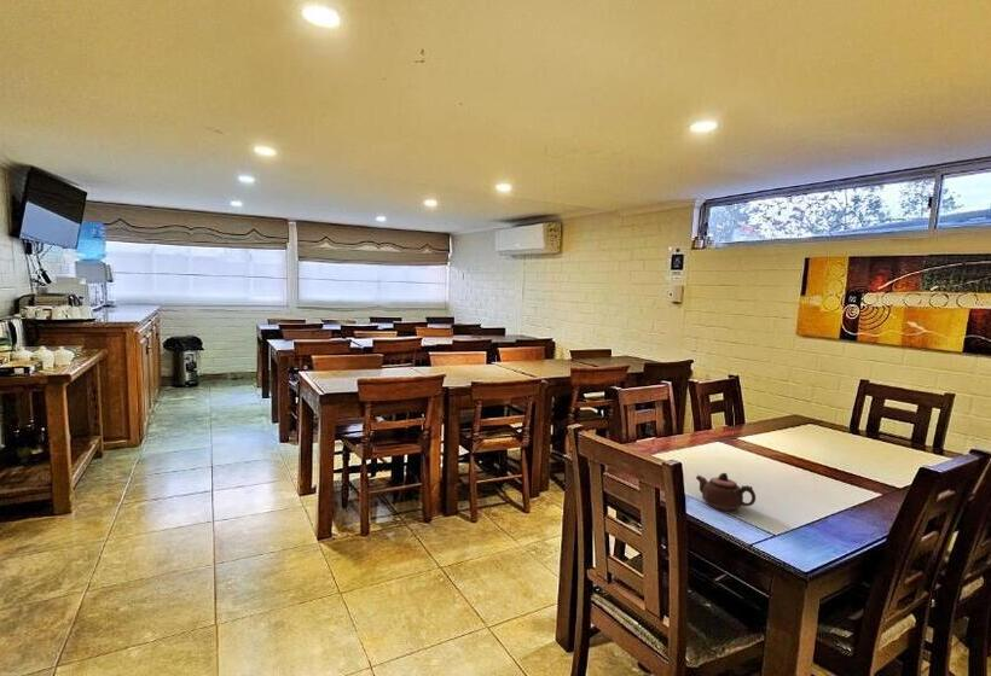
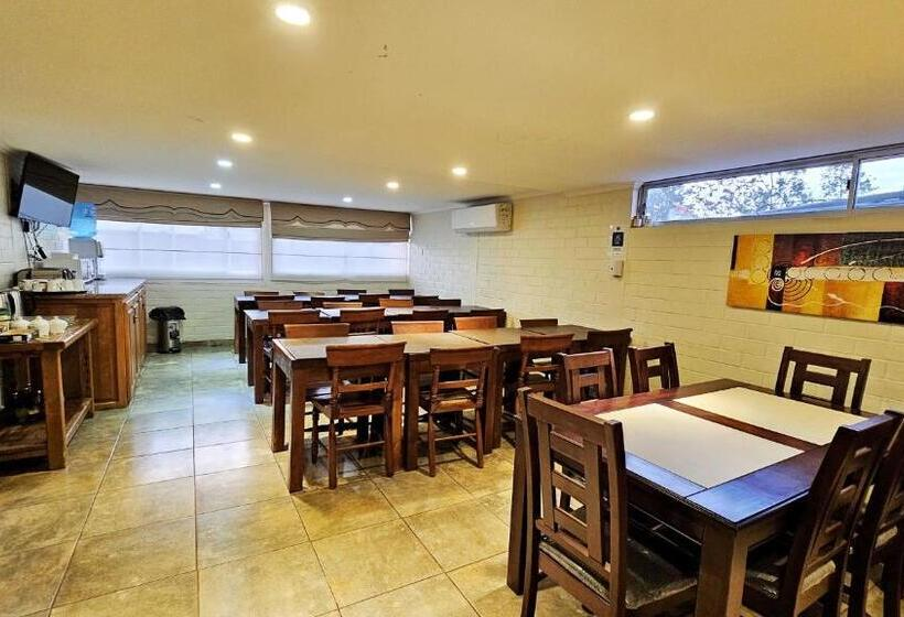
- teapot (724, 489)
